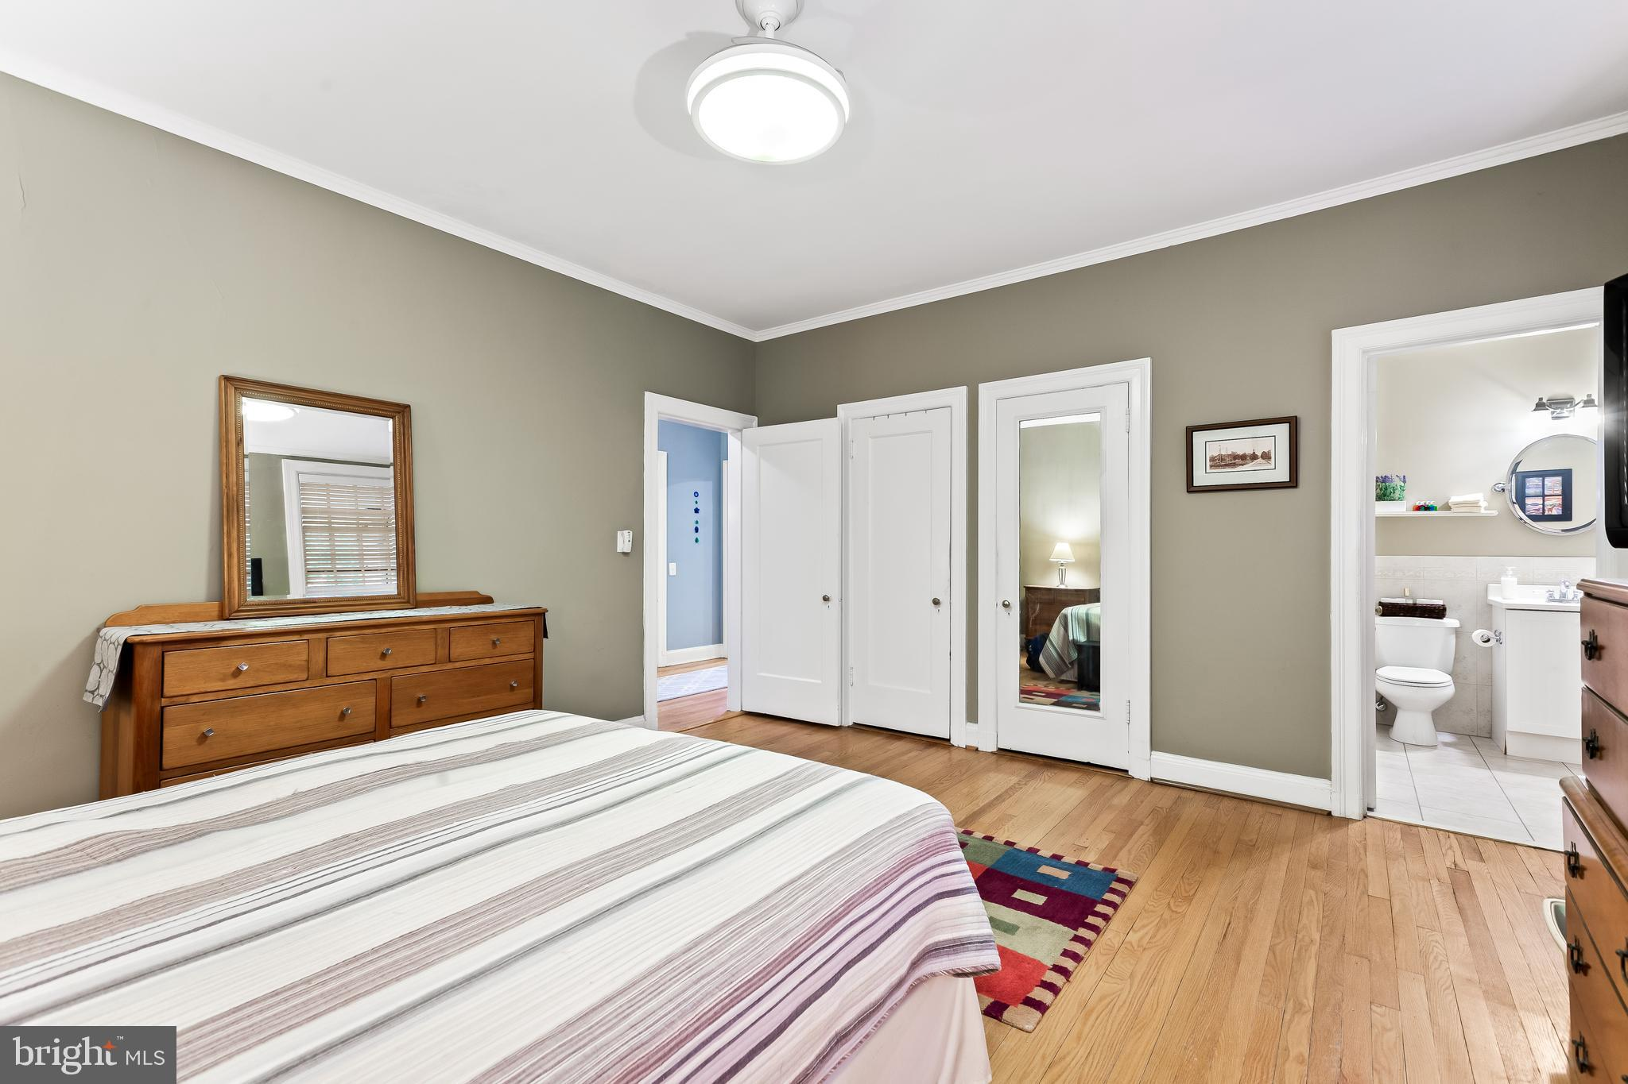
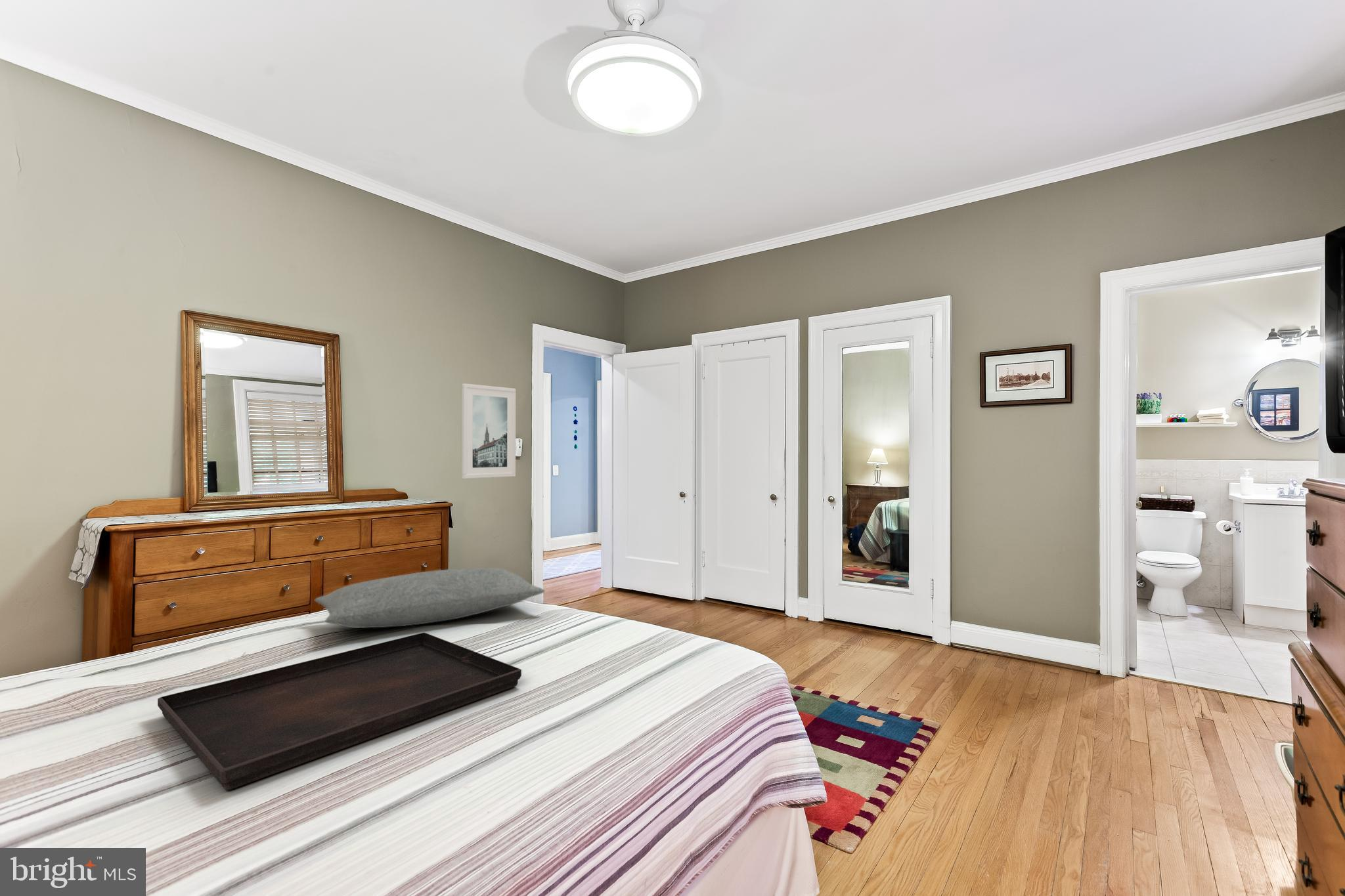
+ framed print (489, 431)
+ pillow (433, 595)
+ serving tray (351, 691)
